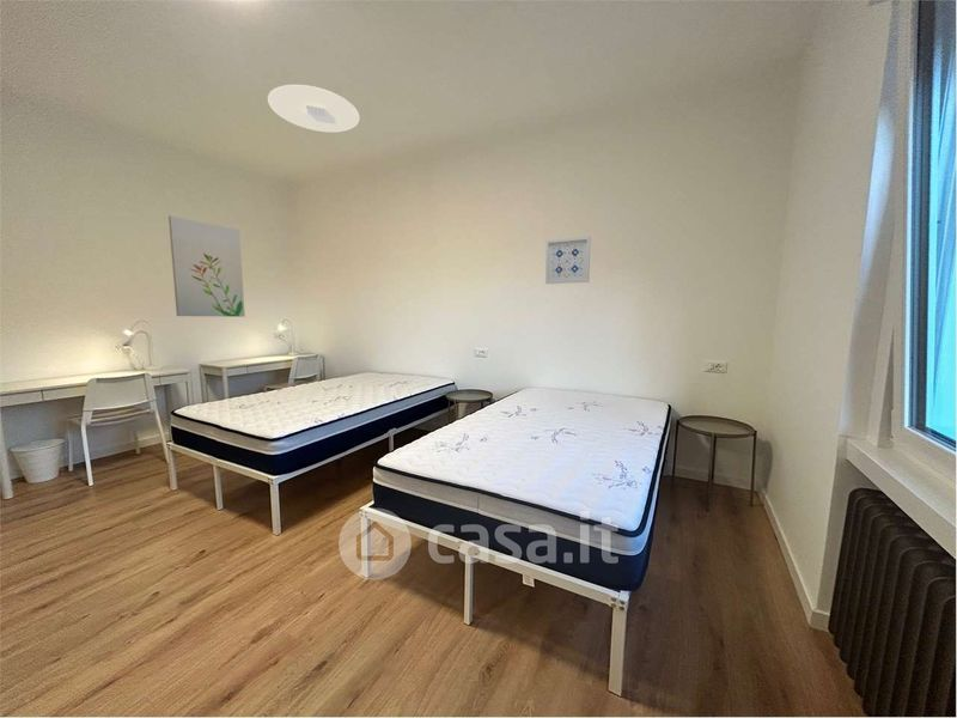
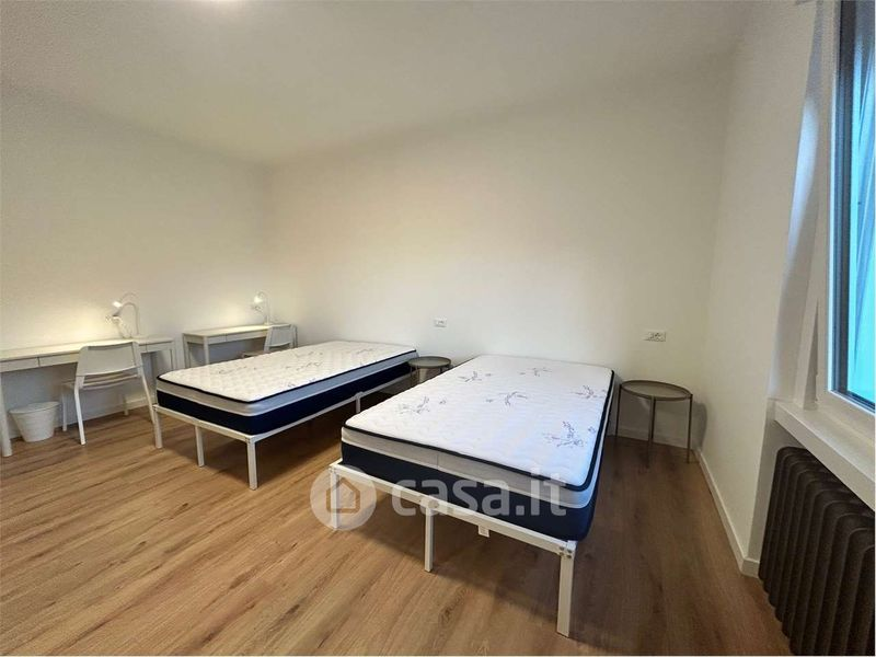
- wall art (567, 261)
- ceiling light (315, 107)
- wall art (209, 270)
